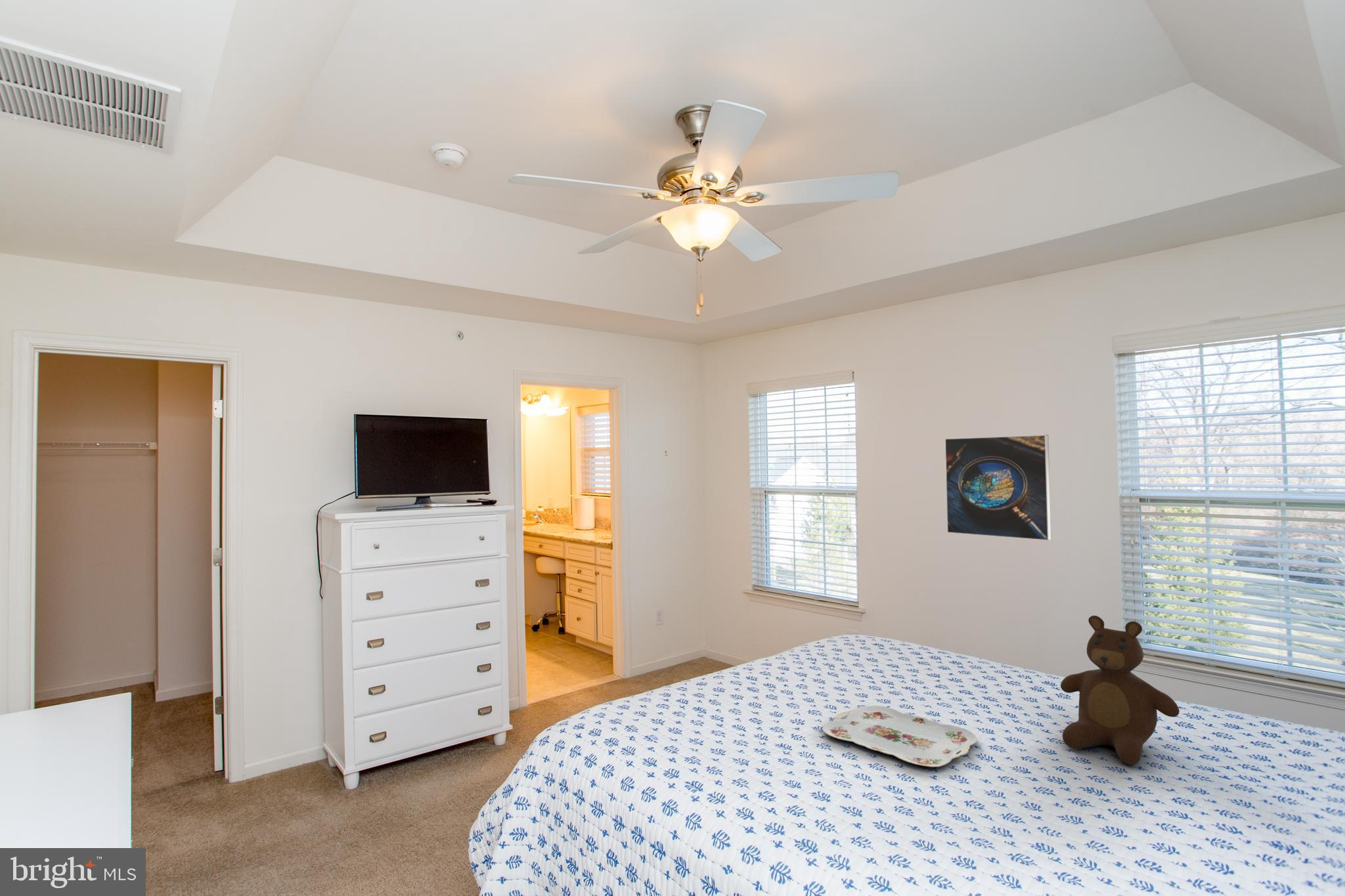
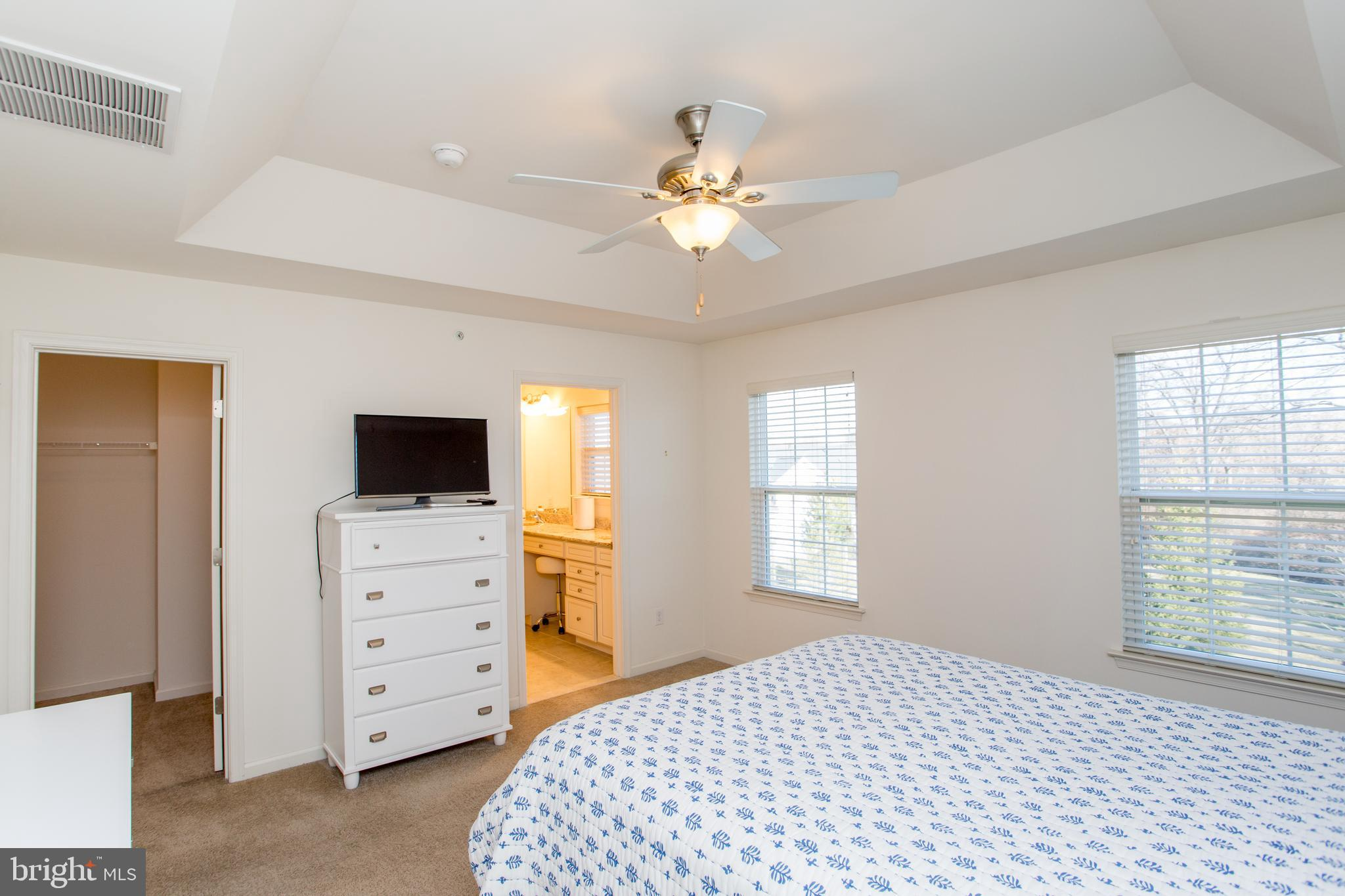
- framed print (995, 486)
- serving tray (898, 735)
- teddy bear (1109, 684)
